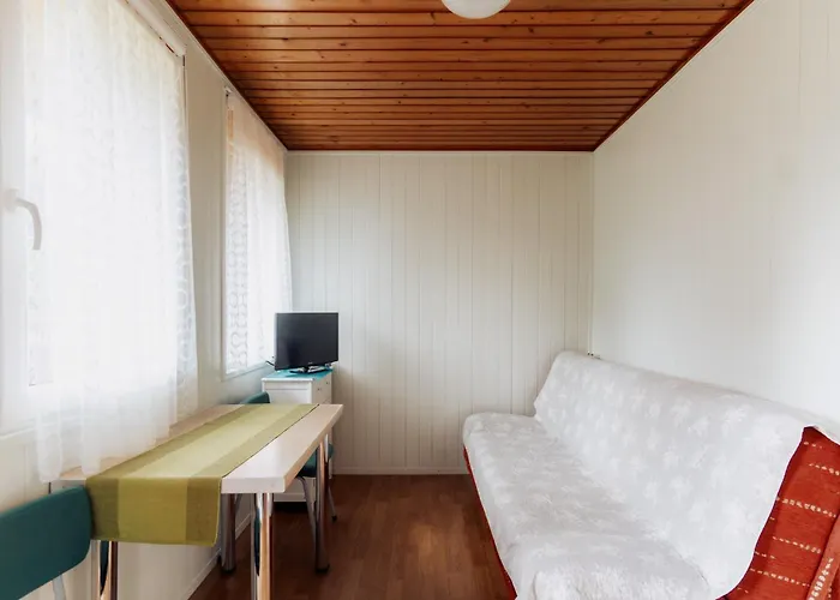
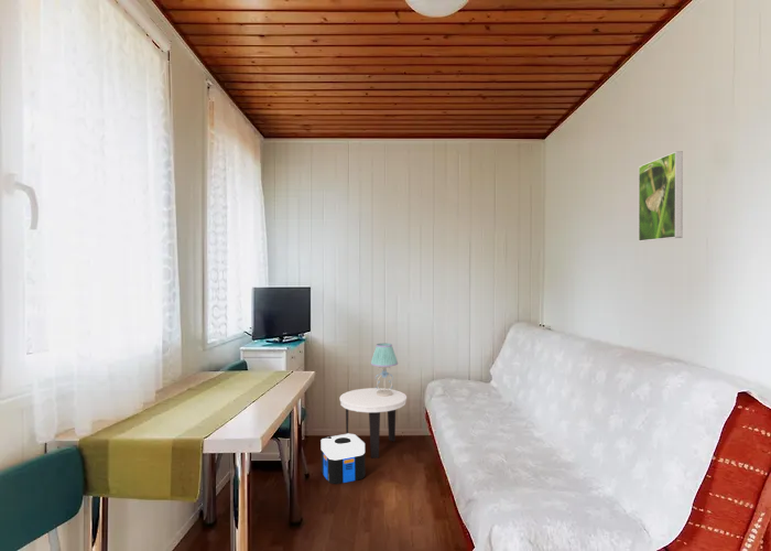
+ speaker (343, 456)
+ table lamp (384, 369)
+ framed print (659, 199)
+ side table (373, 422)
